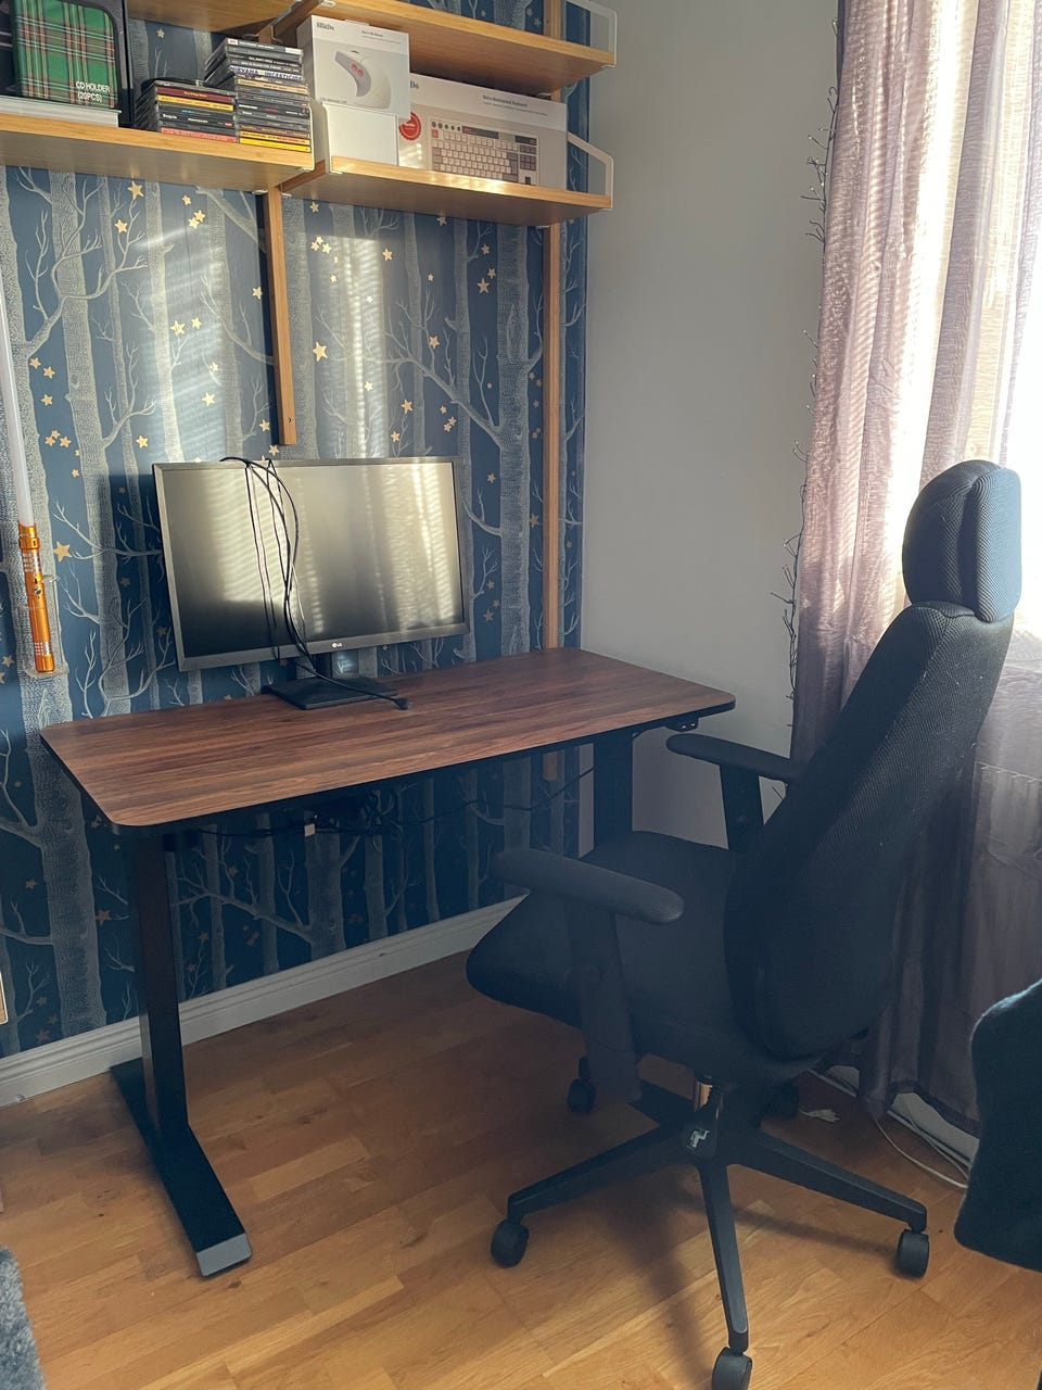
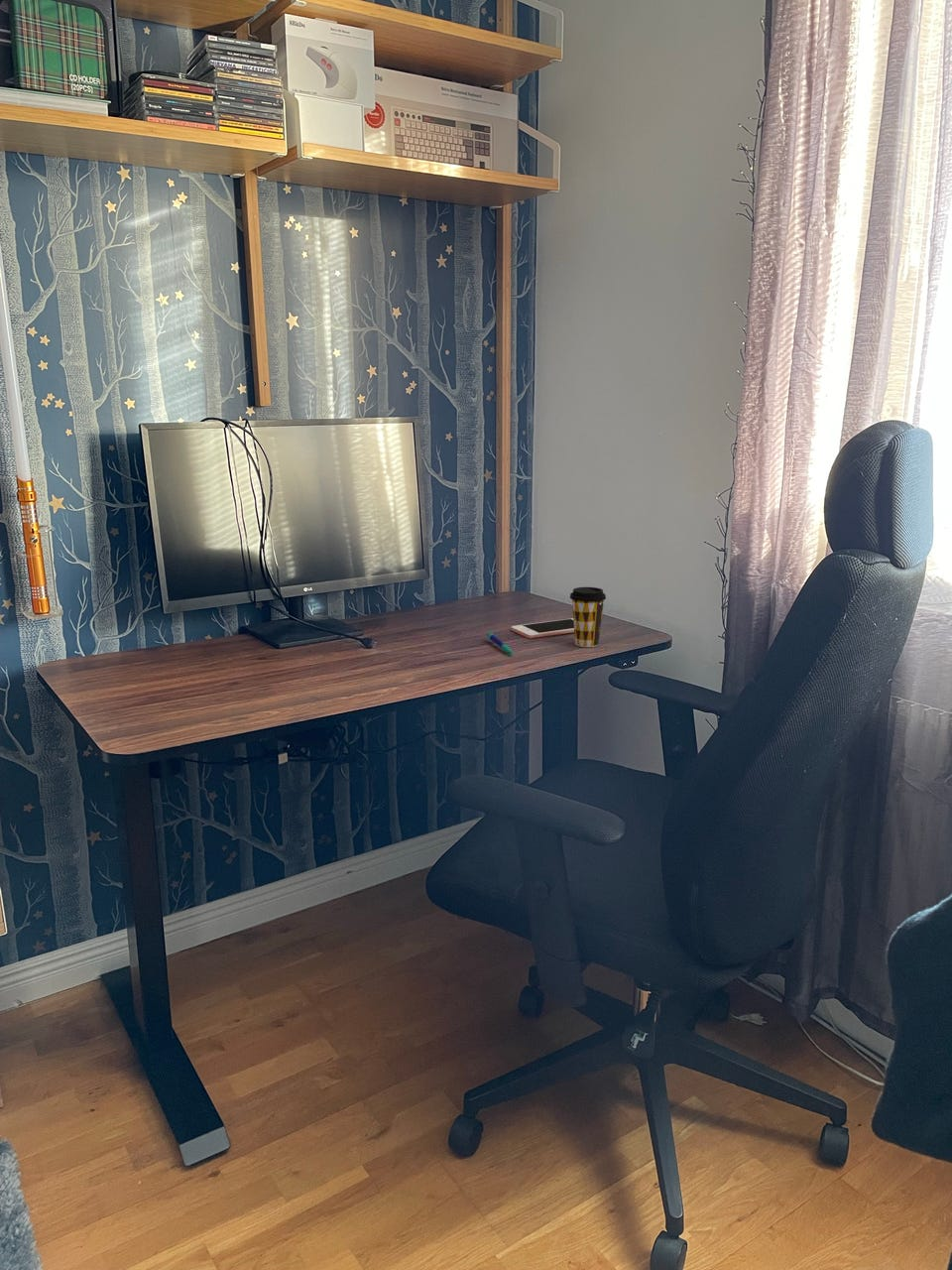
+ coffee cup (587, 617)
+ cell phone (553, 627)
+ pen (500, 643)
